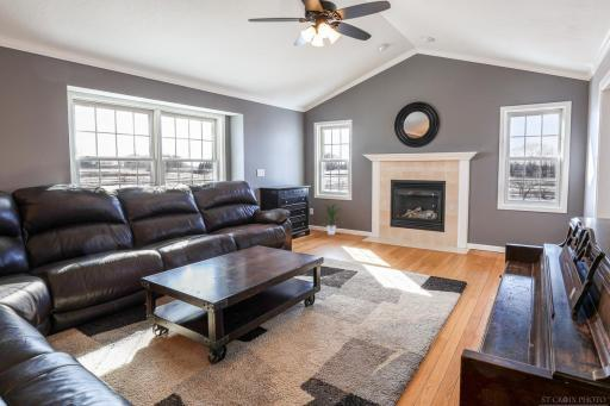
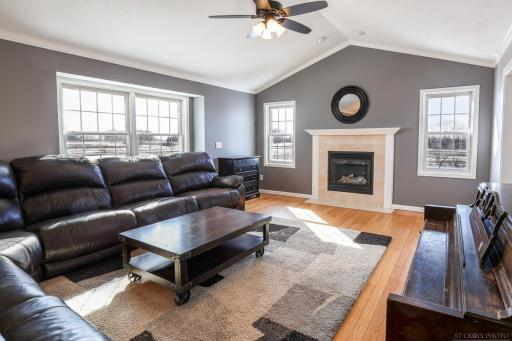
- indoor plant (330, 218)
